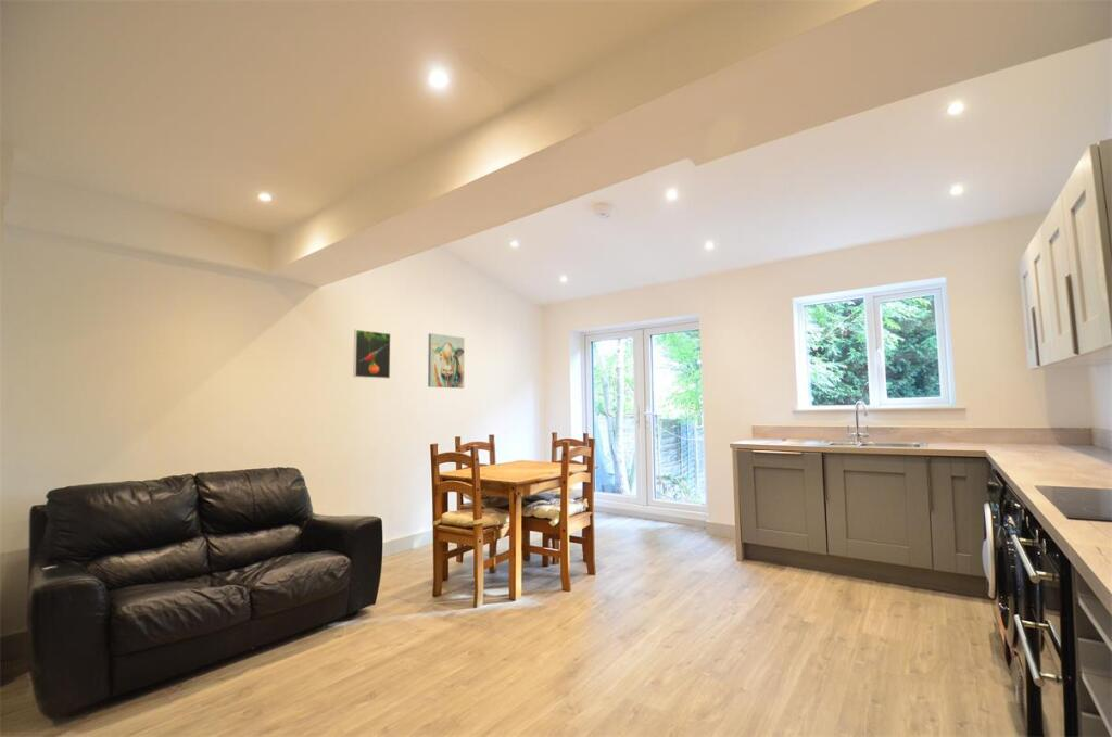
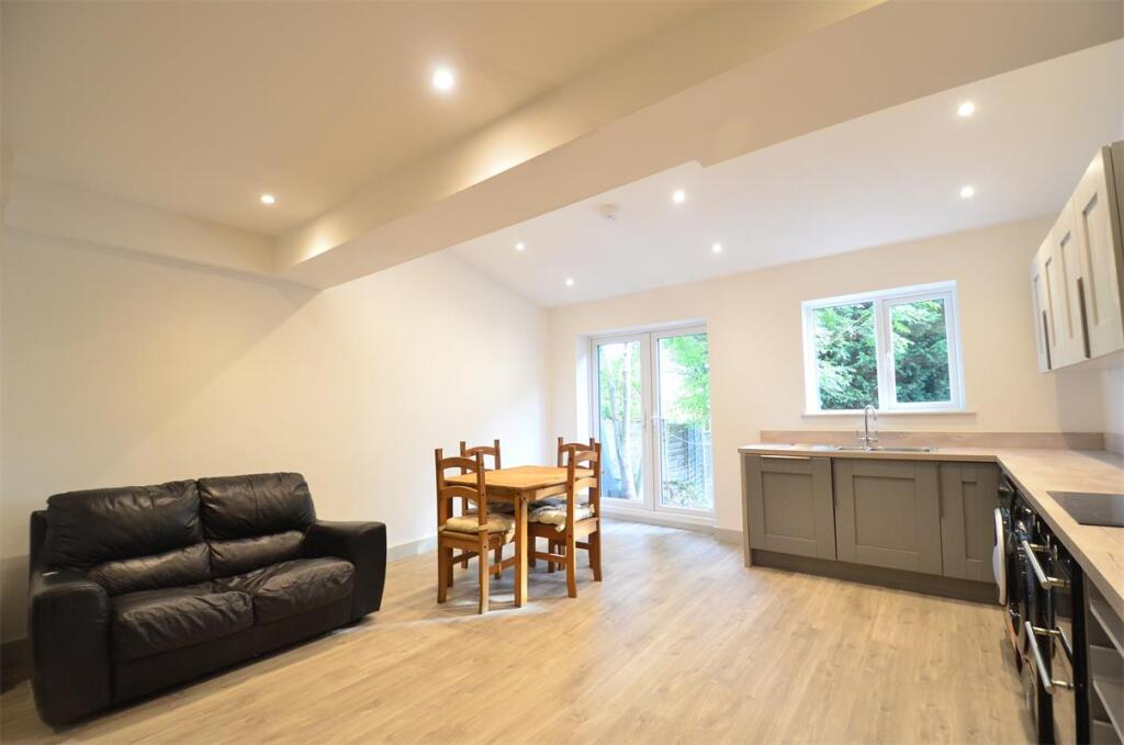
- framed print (371, 354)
- wall art (446, 361)
